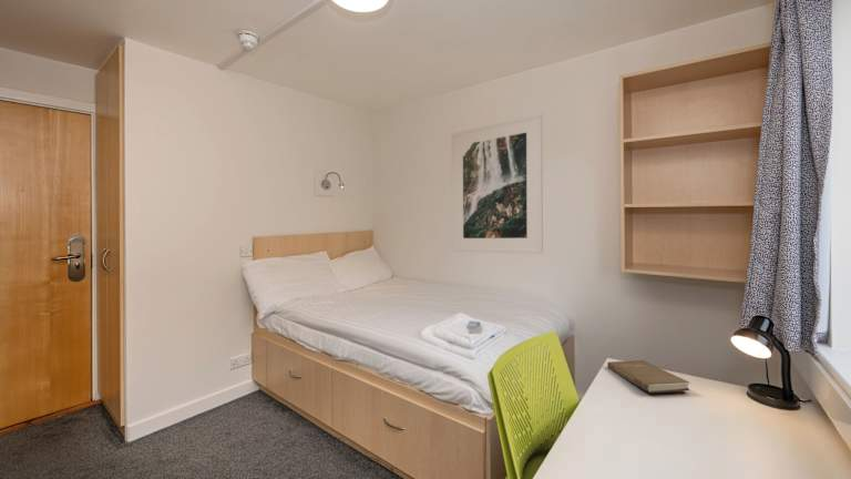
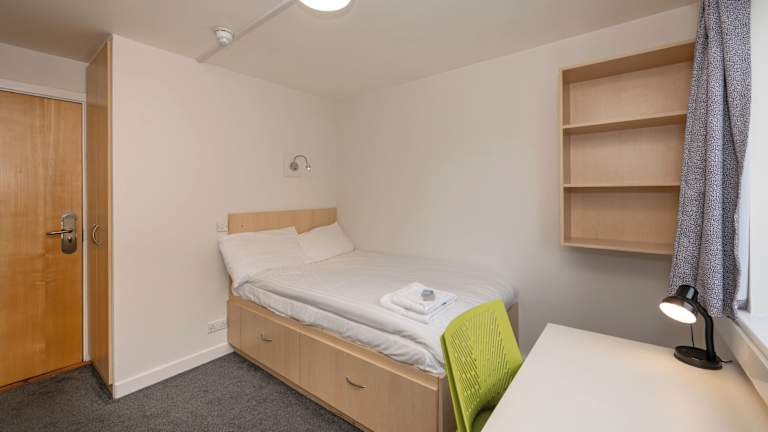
- book (645, 375)
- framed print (493, 188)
